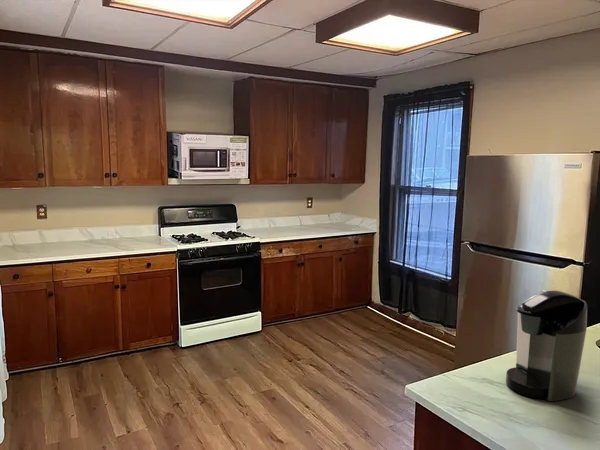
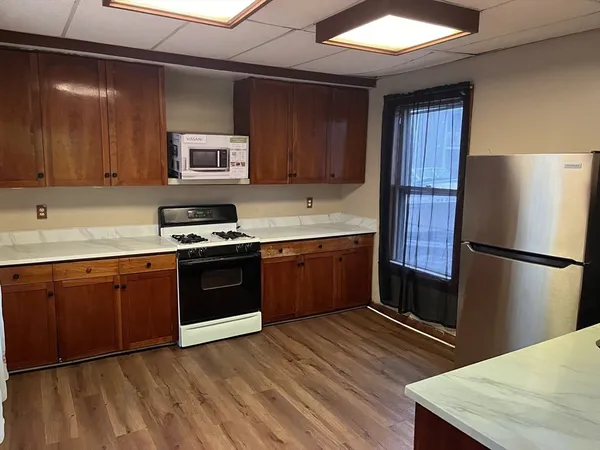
- coffee maker (537, 333)
